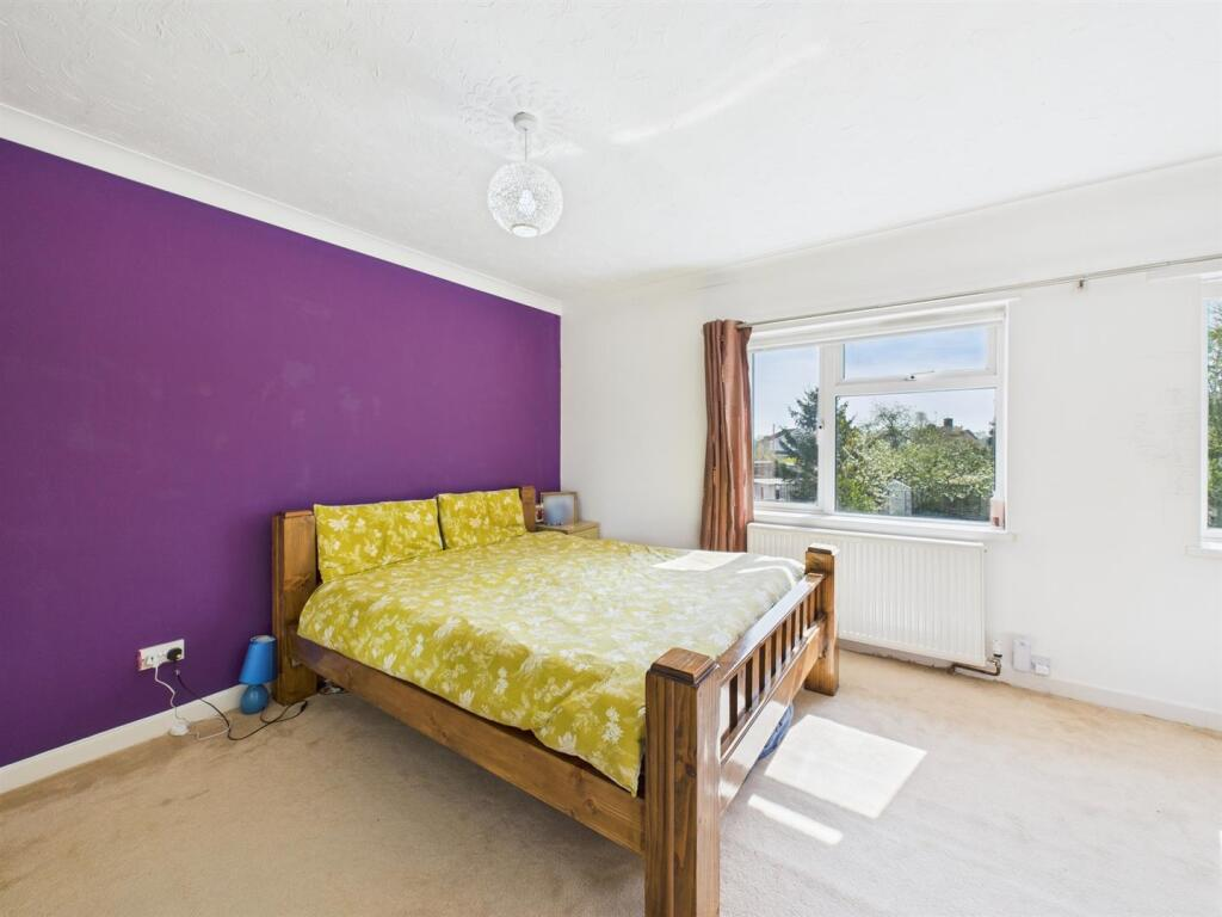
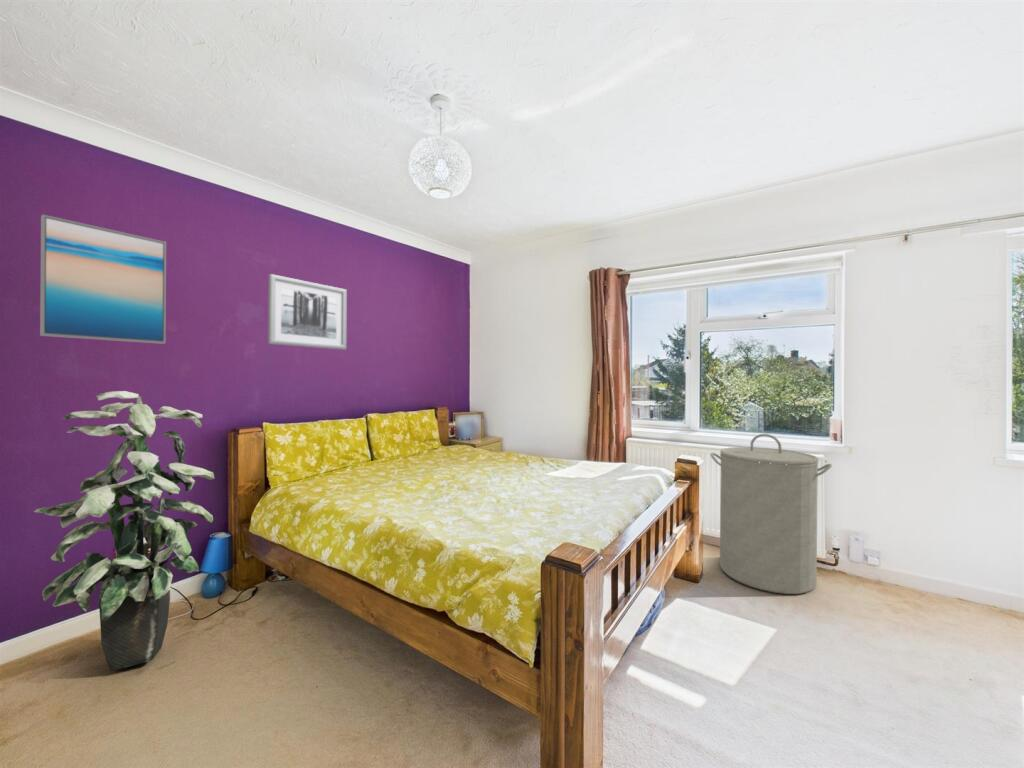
+ indoor plant (129, 523)
+ laundry hamper (766, 504)
+ wall art (108, 284)
+ wall art (310, 314)
